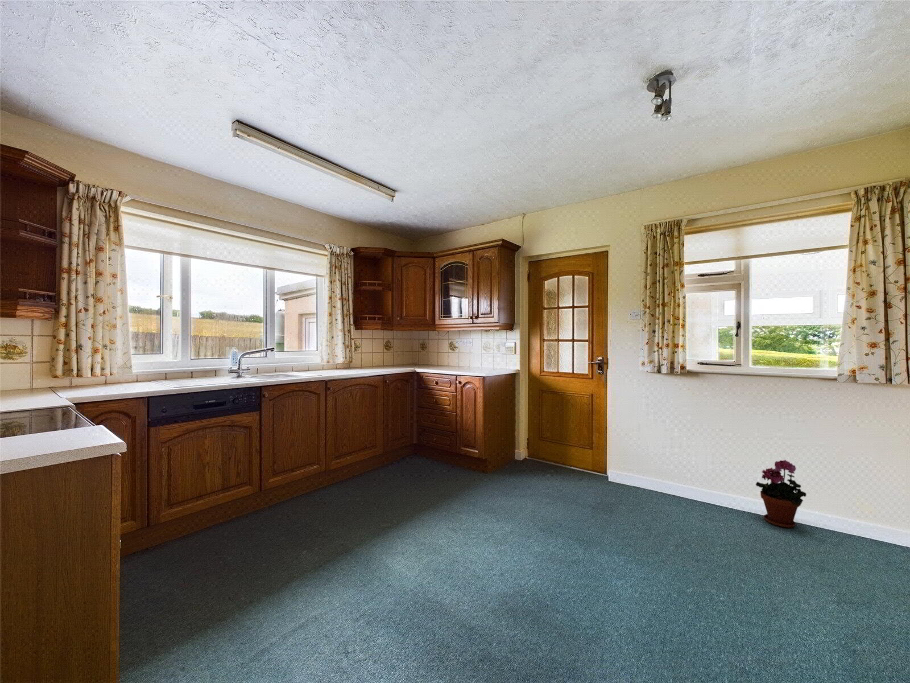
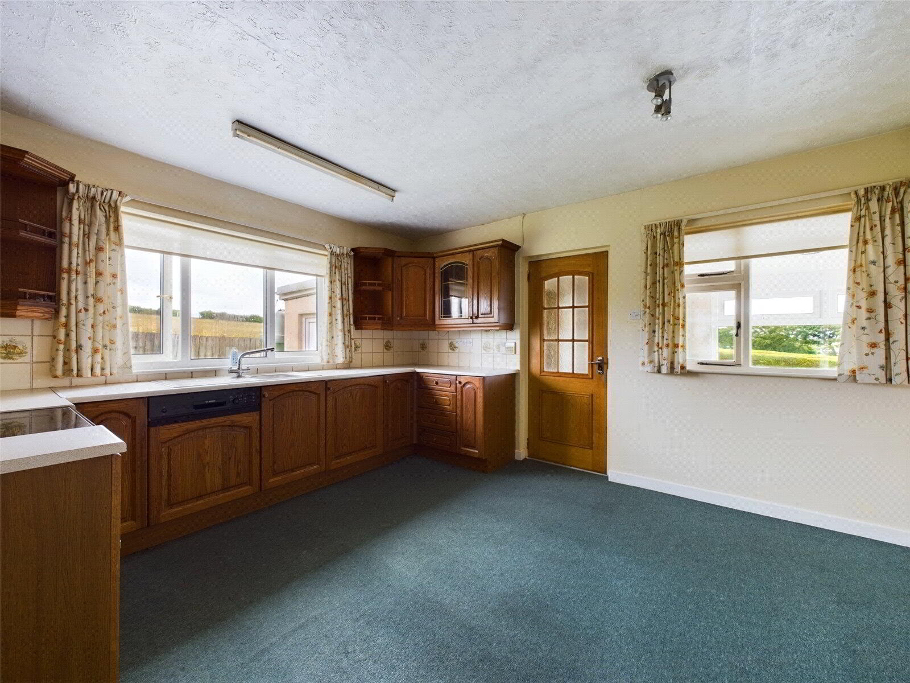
- potted plant (780, 491)
